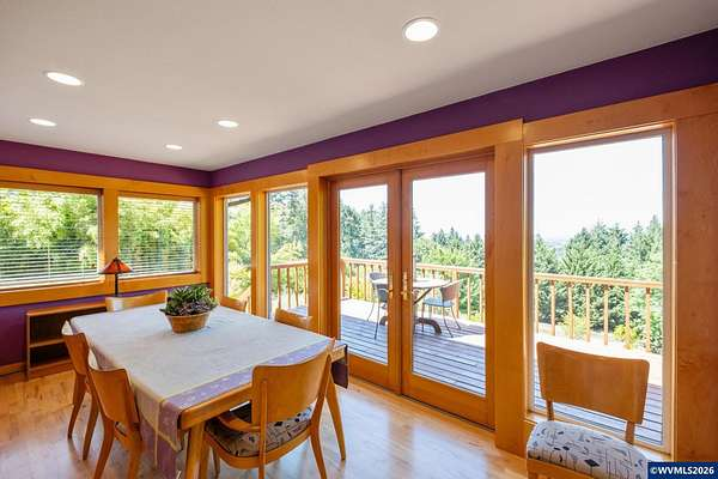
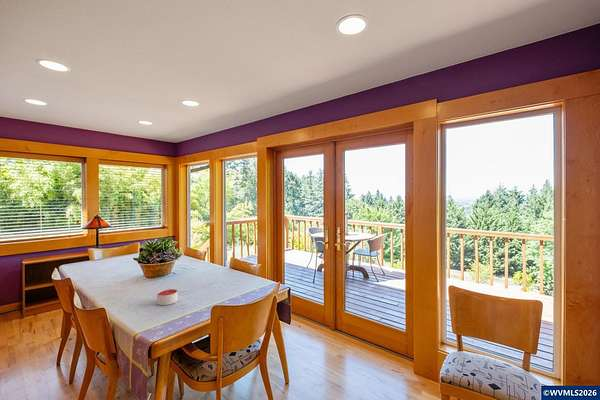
+ candle (167, 296)
